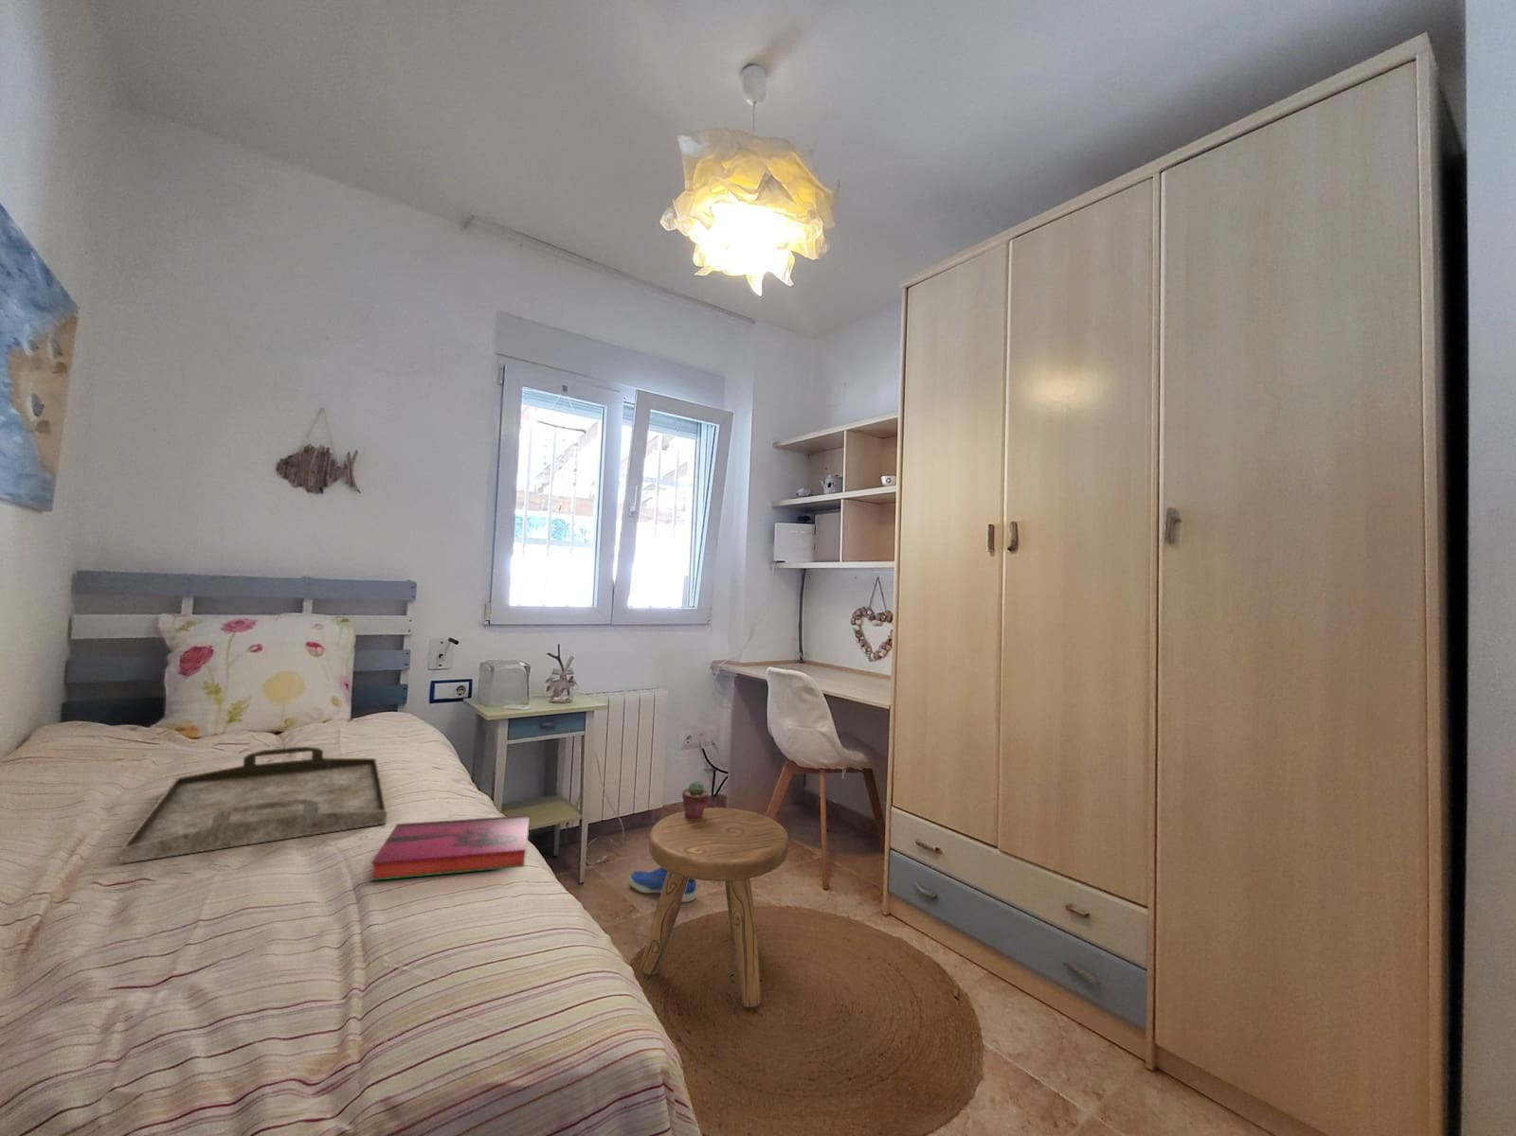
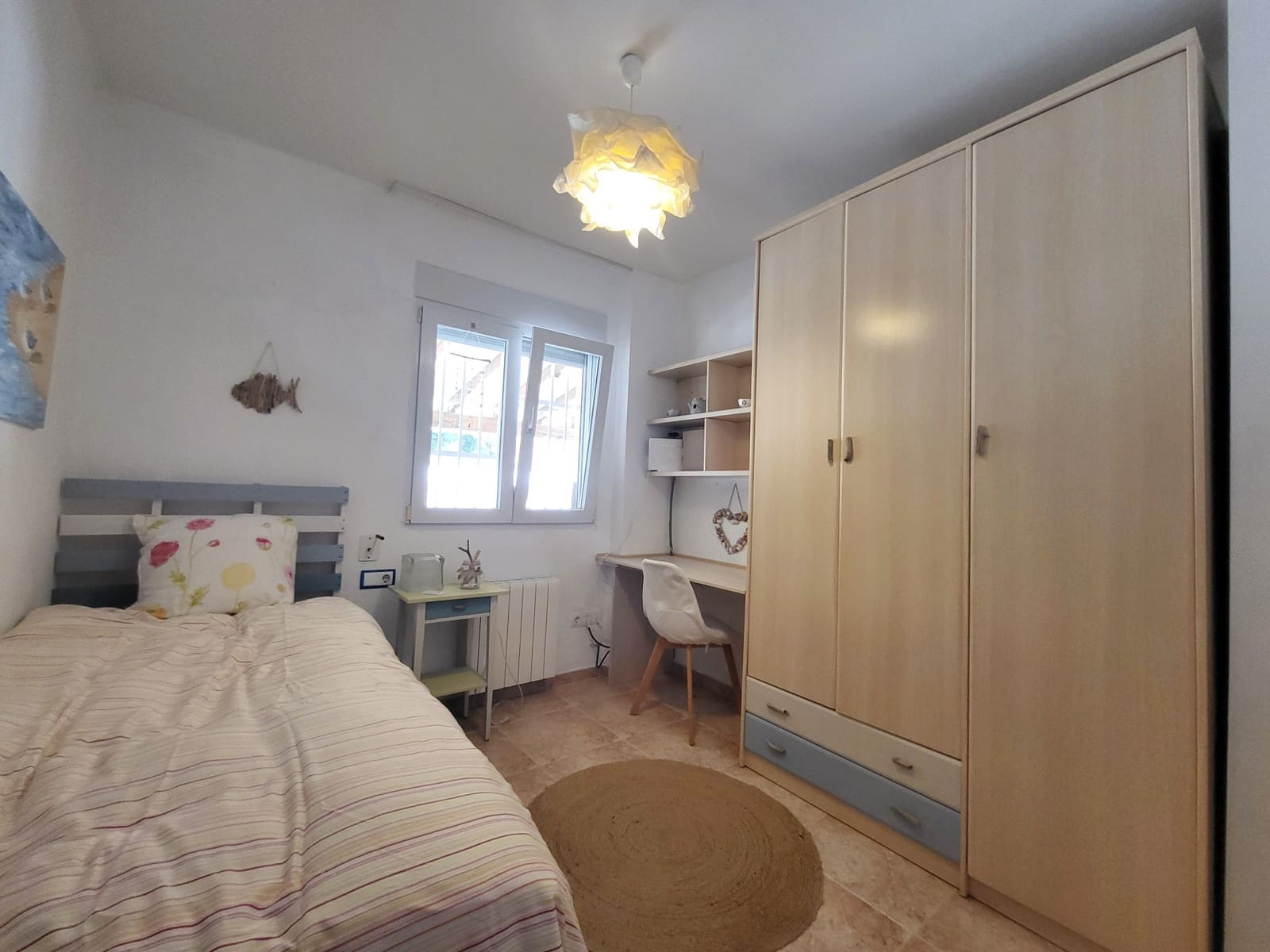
- sneaker (663, 870)
- serving tray (276, 789)
- hardback book (457, 844)
- stool (727, 900)
- potted succulent (695, 798)
